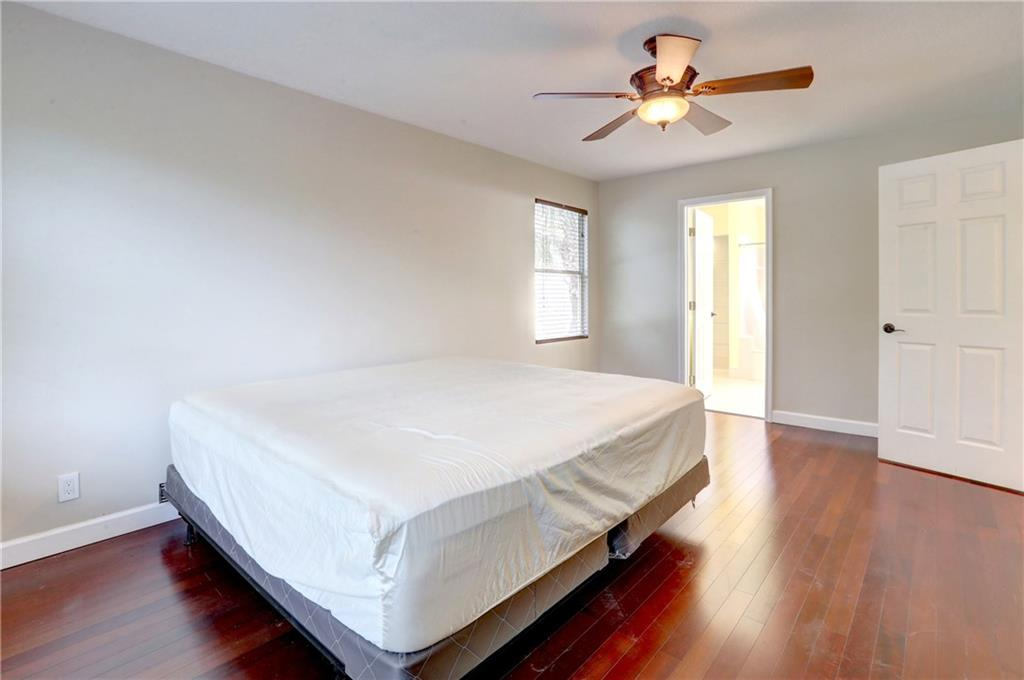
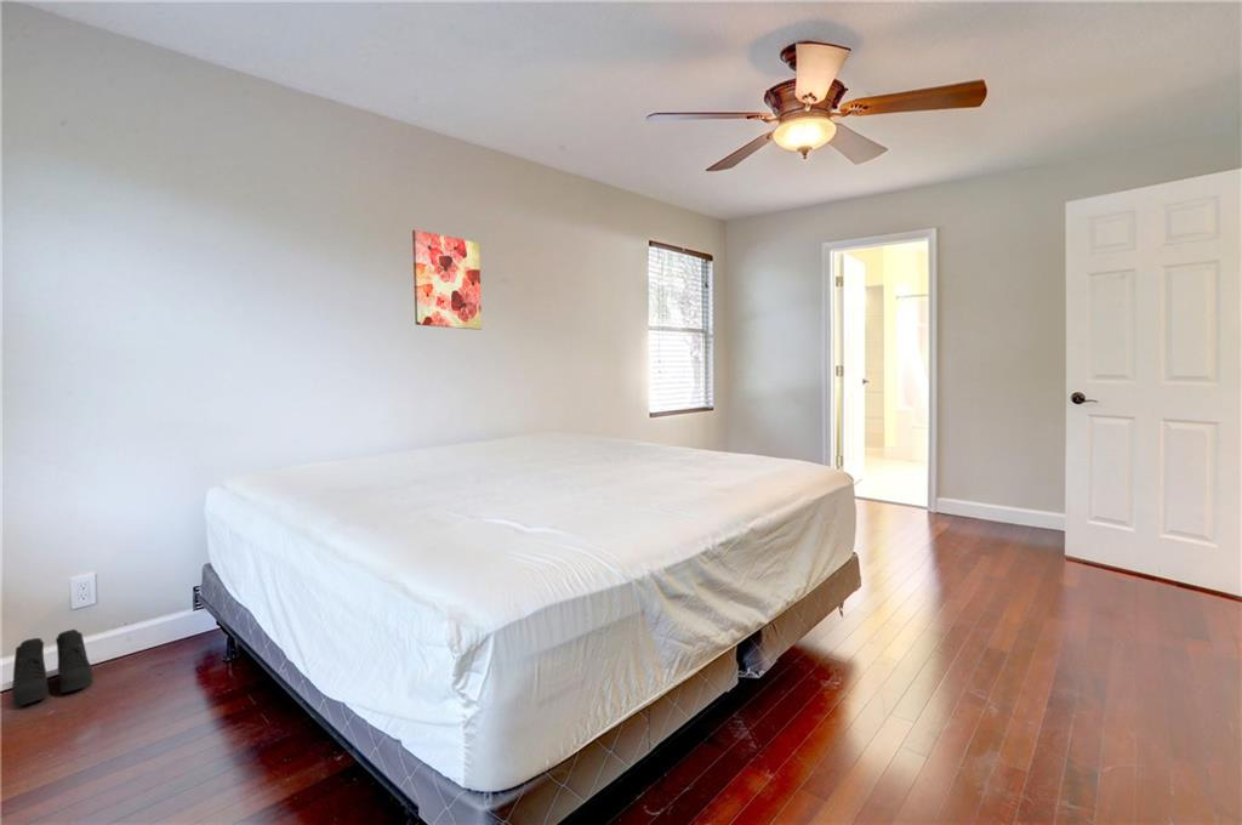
+ wall art (448, 281)
+ boots (57, 666)
